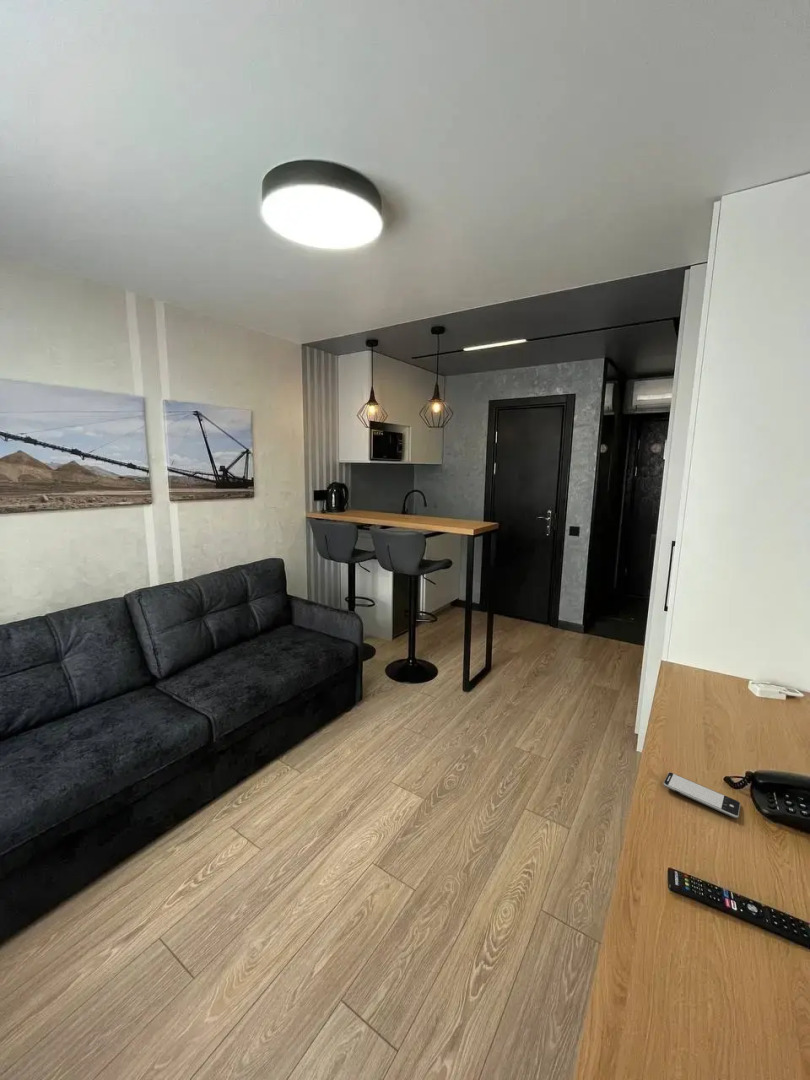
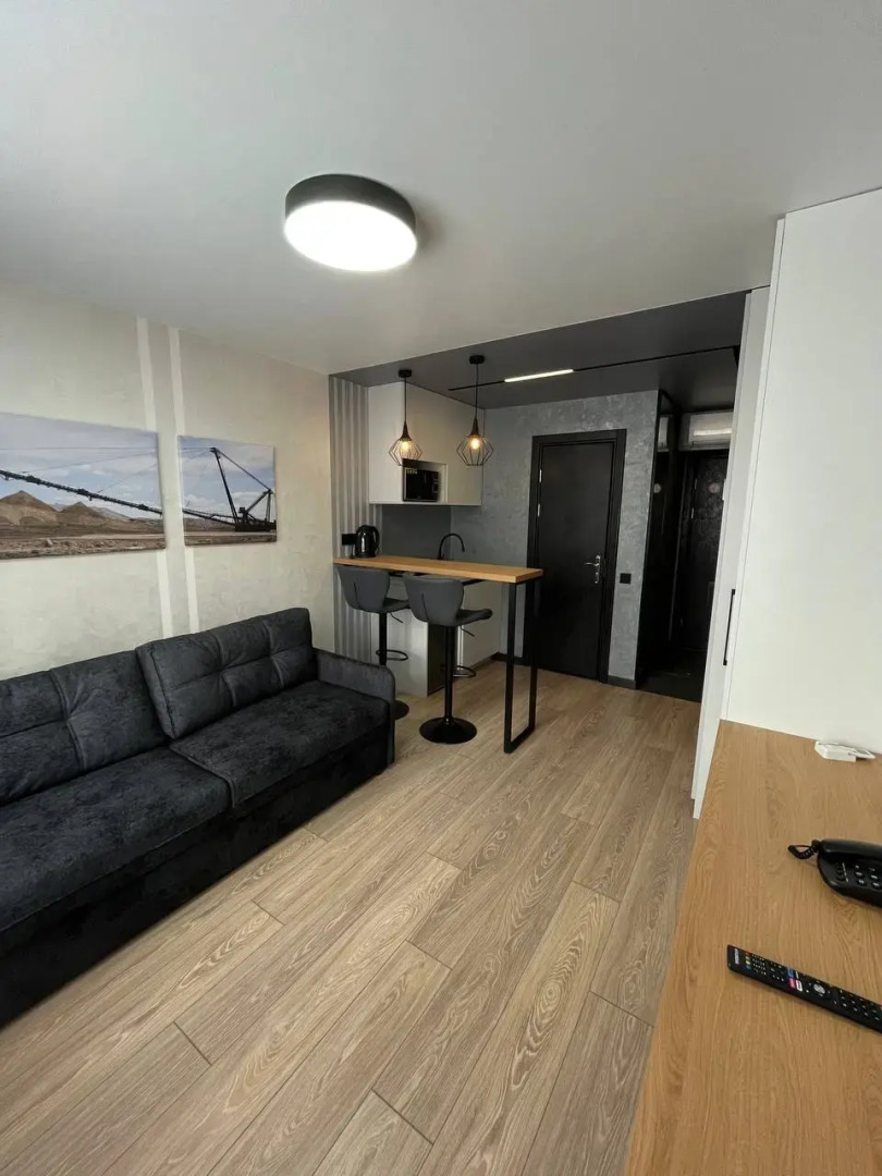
- smartphone (700, 793)
